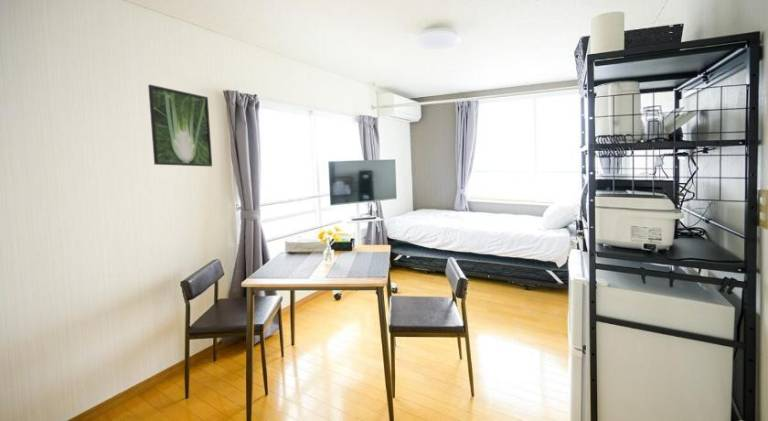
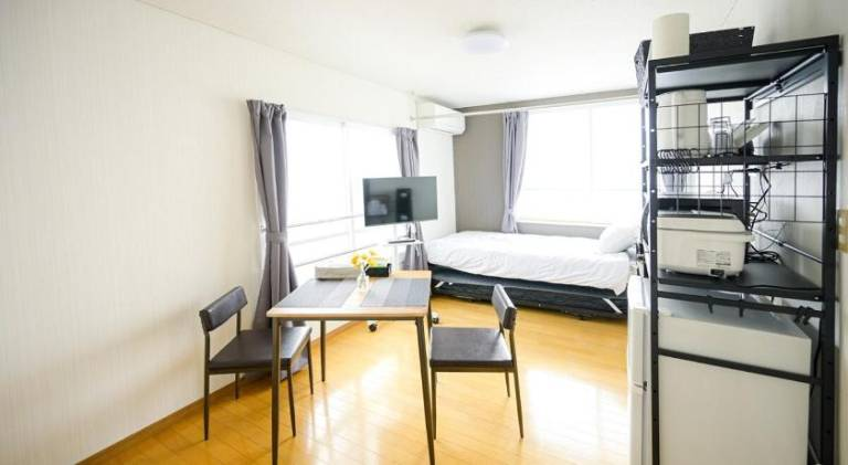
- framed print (182, 128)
